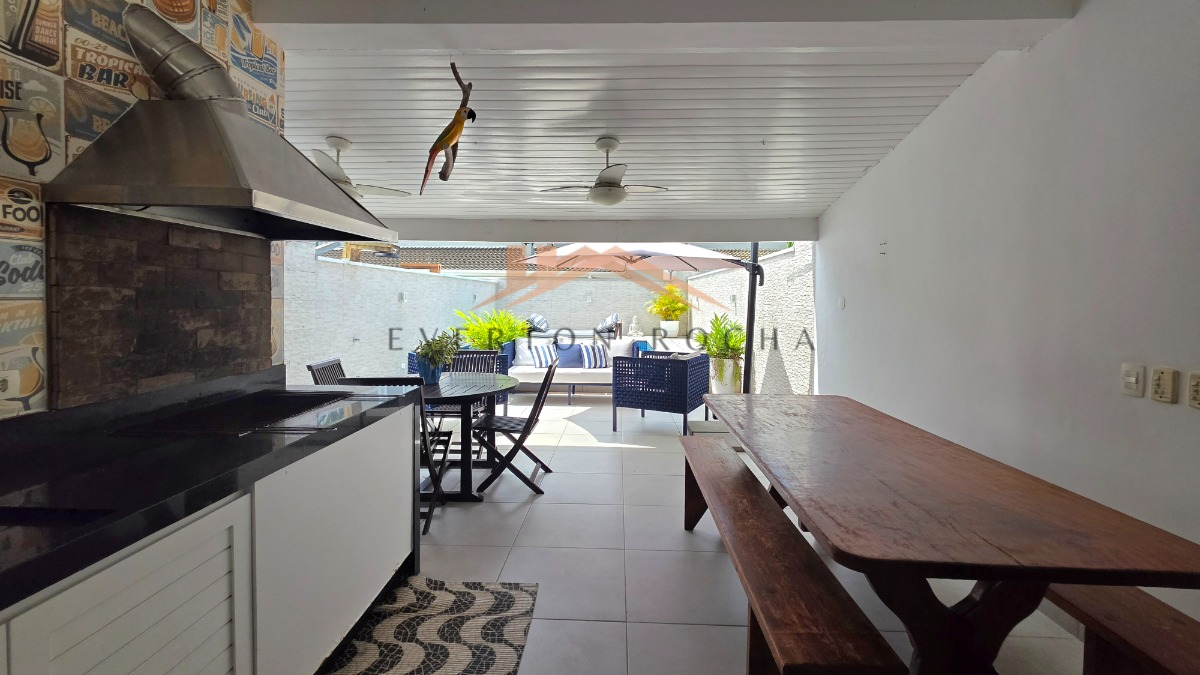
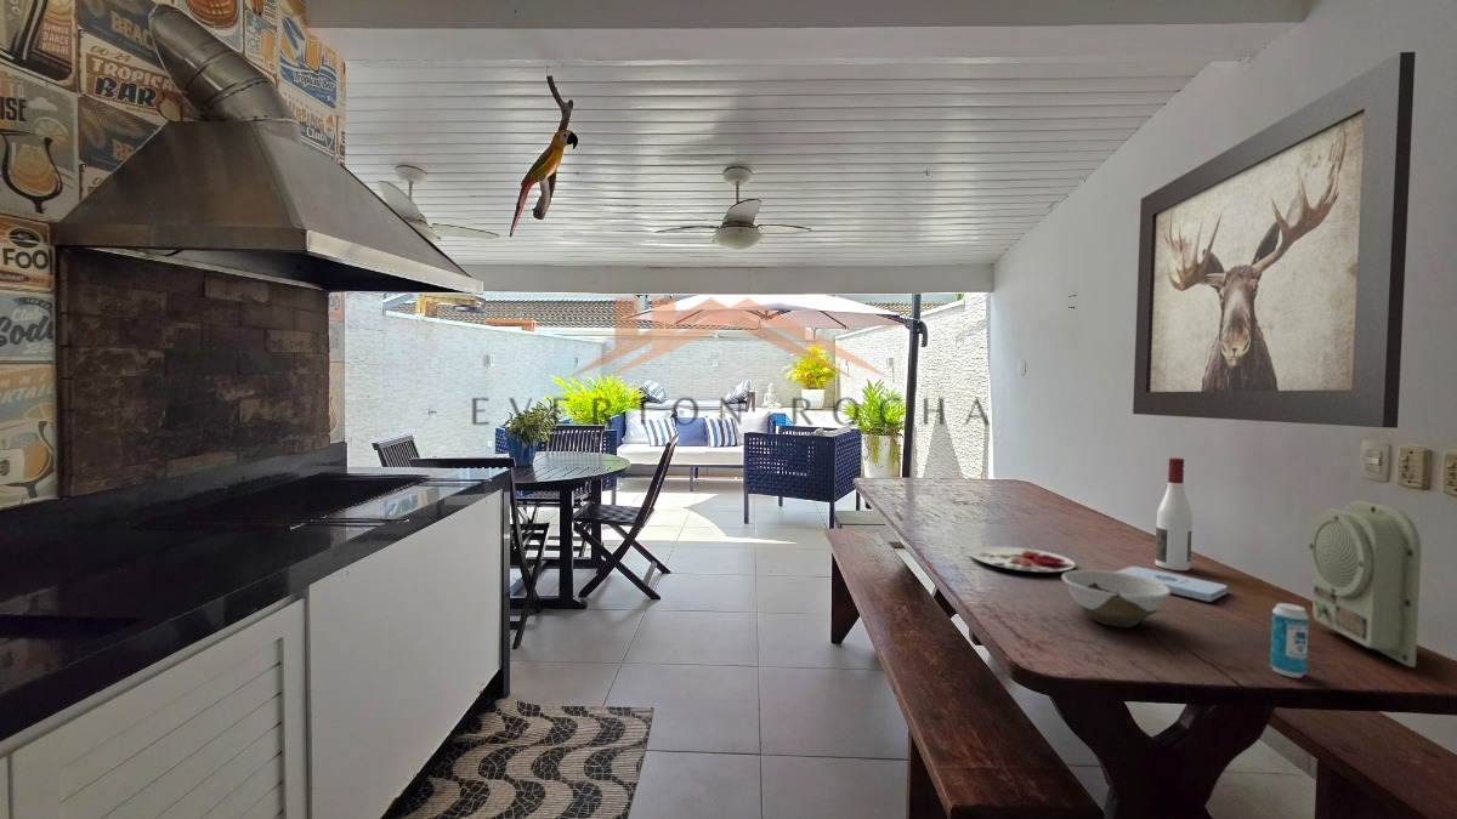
+ beverage can (1288, 639)
+ plate (1020, 557)
+ radio receiver (1351, 573)
+ bowl (1113, 601)
+ notepad (1168, 581)
+ wall art (1235, 283)
+ alcohol (1174, 512)
